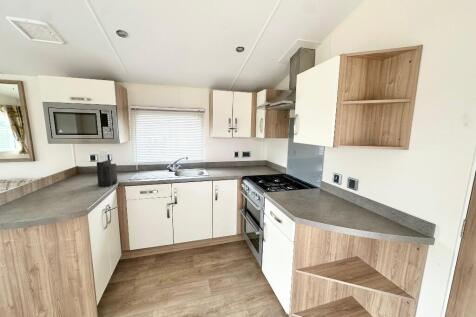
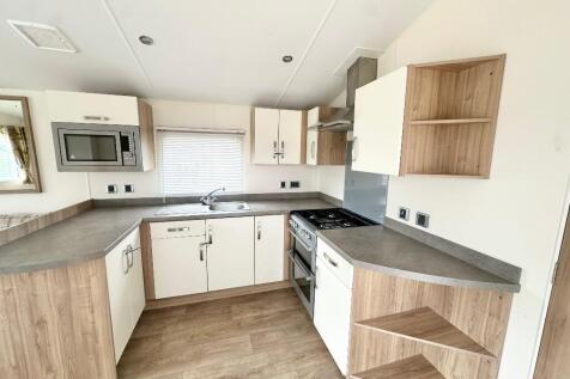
- knife block (108, 166)
